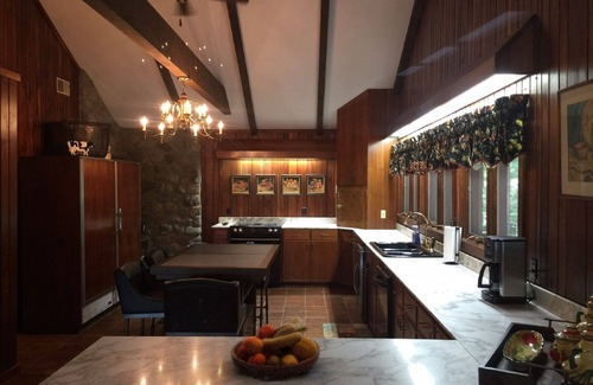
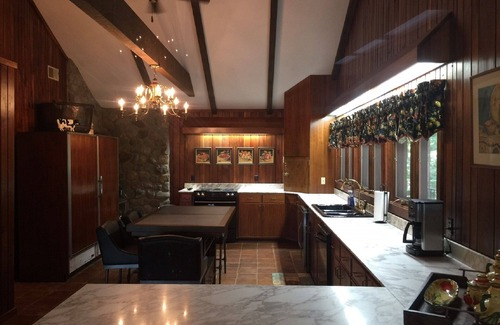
- fruit bowl (275, 344)
